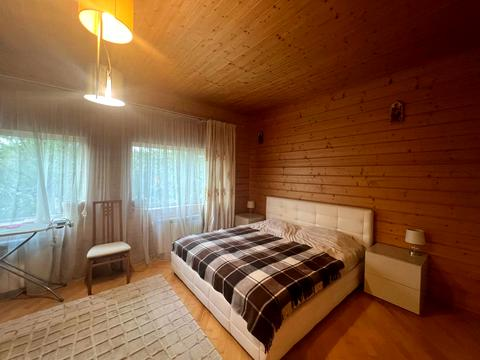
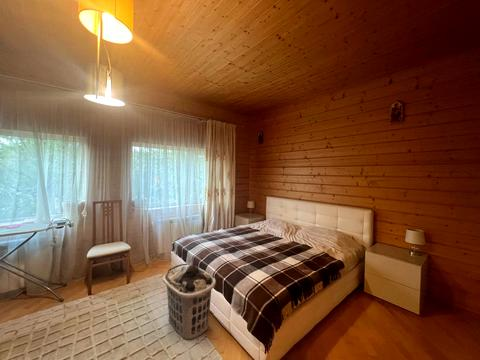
+ clothes hamper (188, 295)
